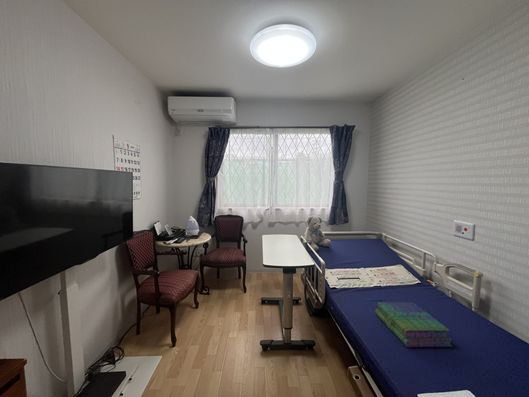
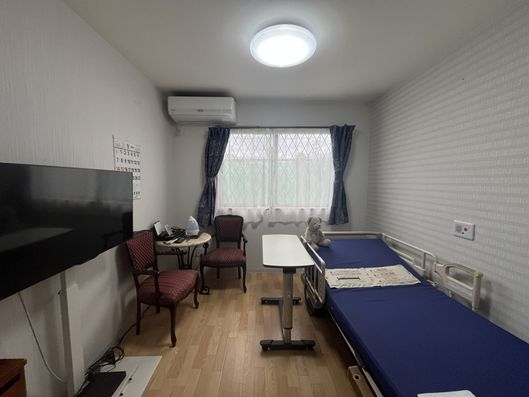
- stack of books (409, 321)
